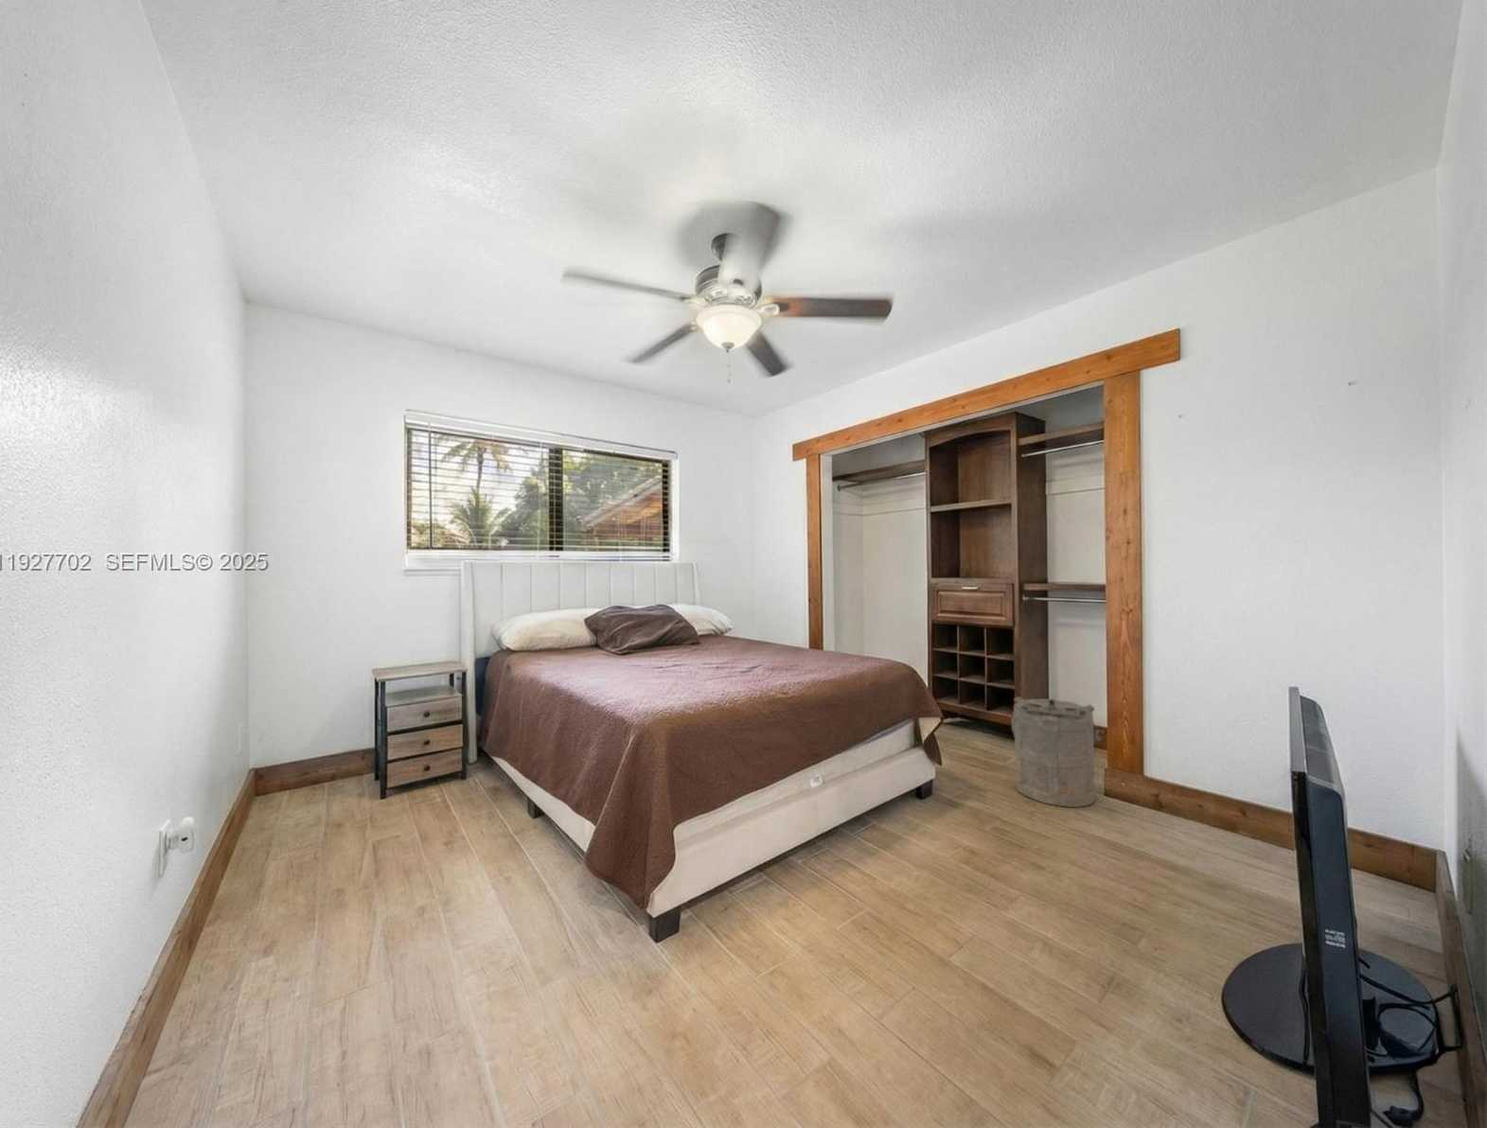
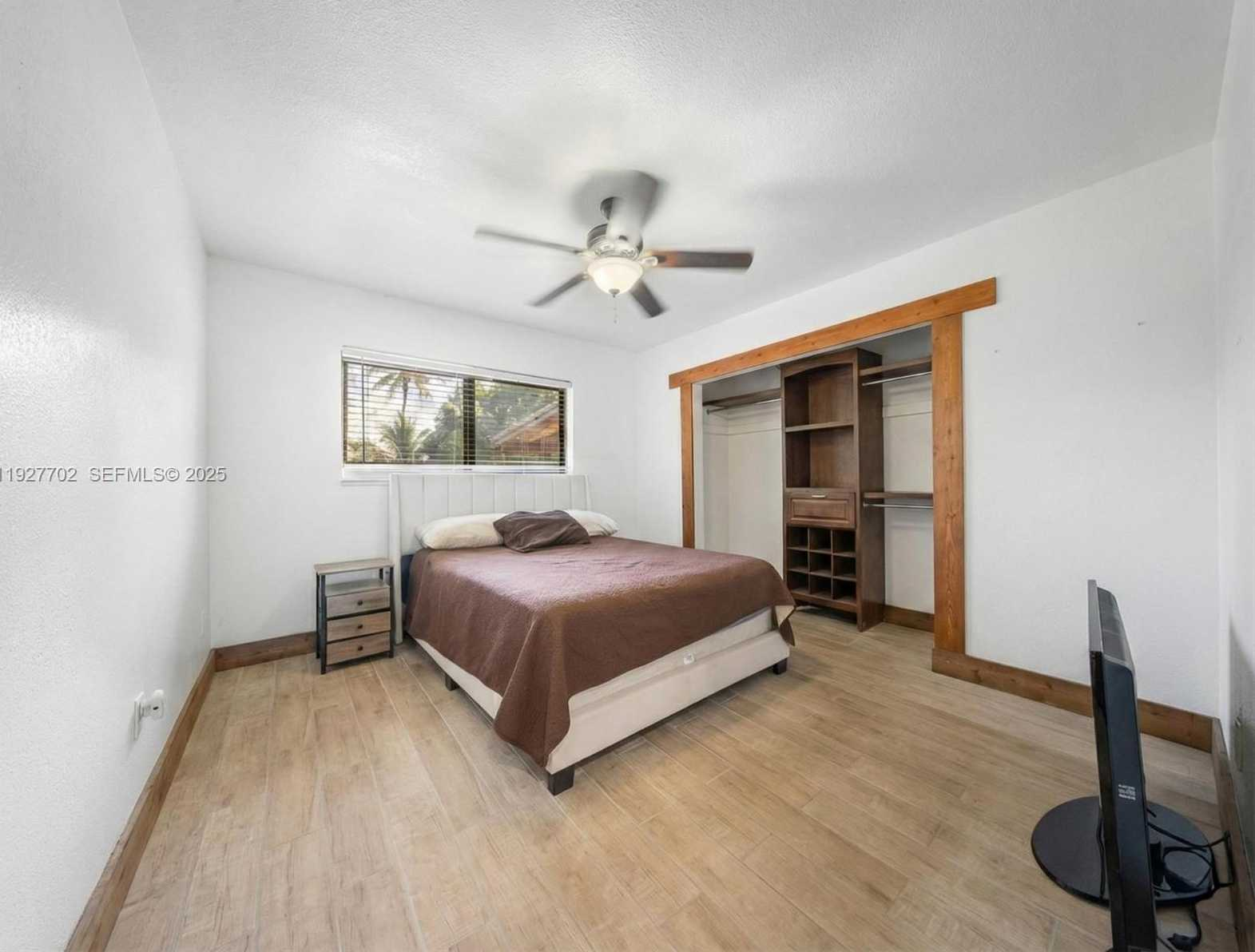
- laundry hamper (1050, 744)
